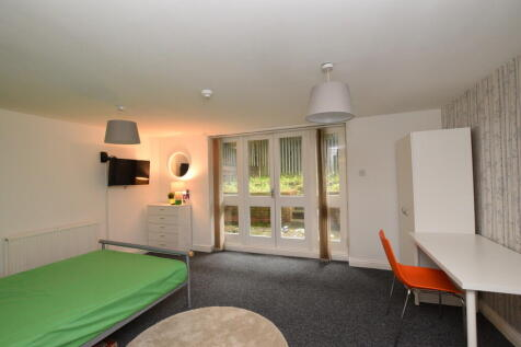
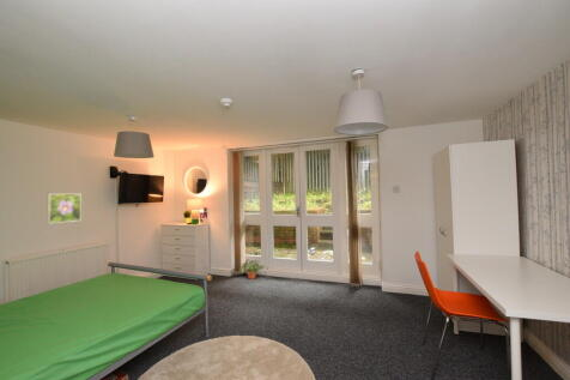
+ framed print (65, 207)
+ potted plant (254, 270)
